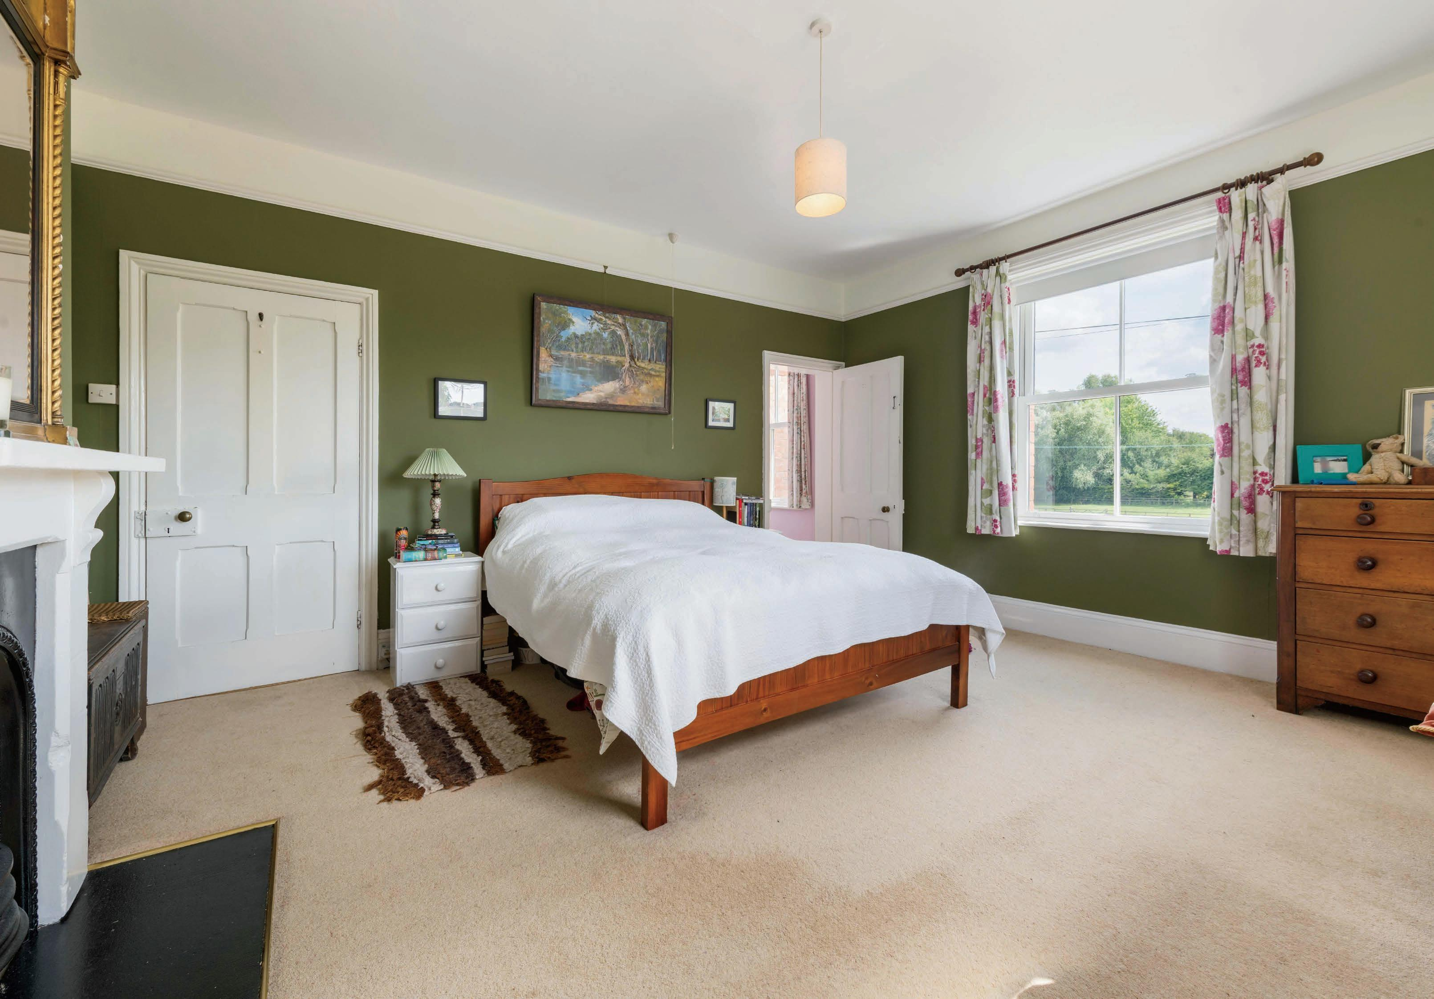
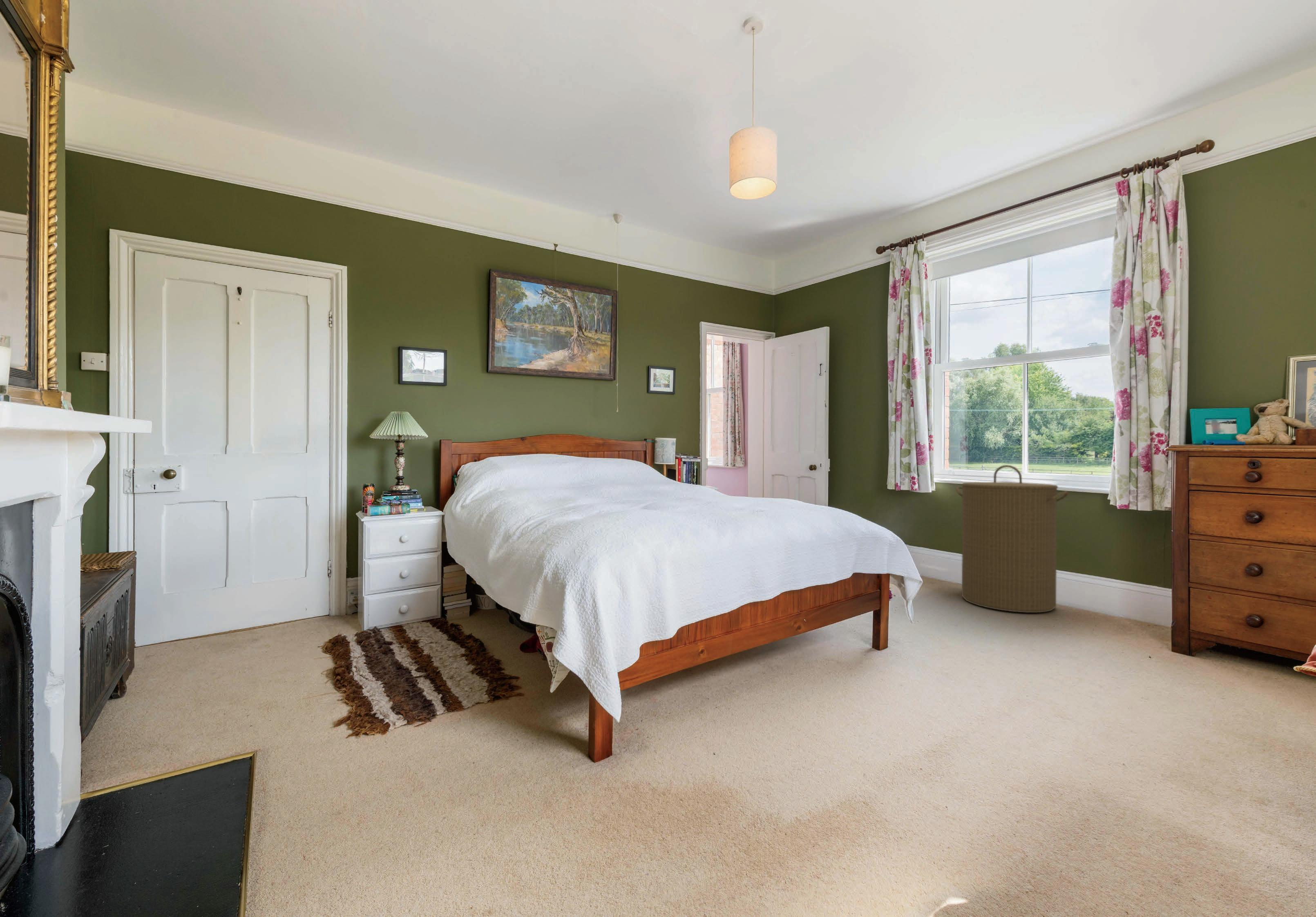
+ laundry hamper (1008, 533)
